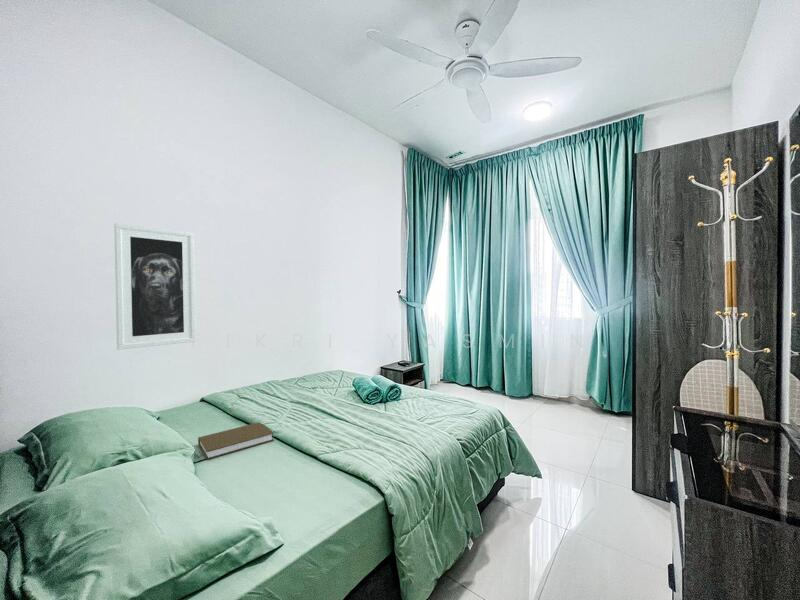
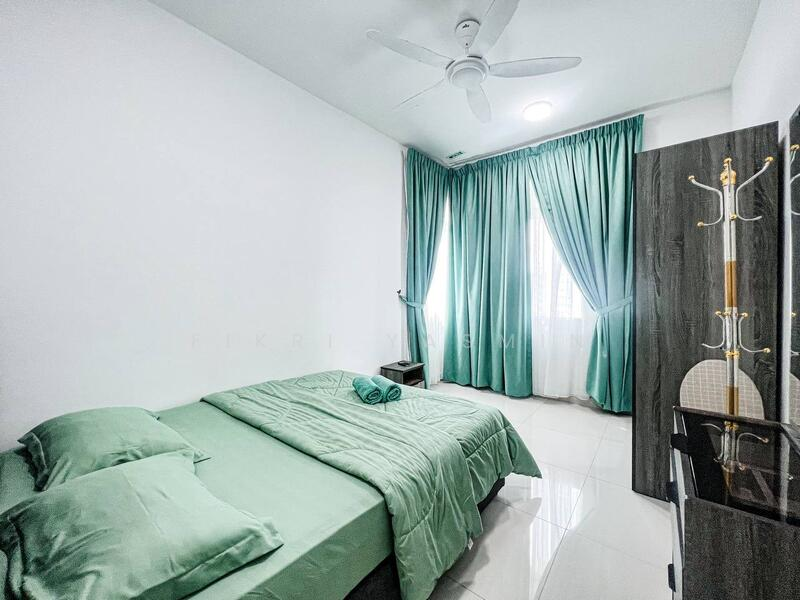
- book (236, 438)
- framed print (158, 286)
